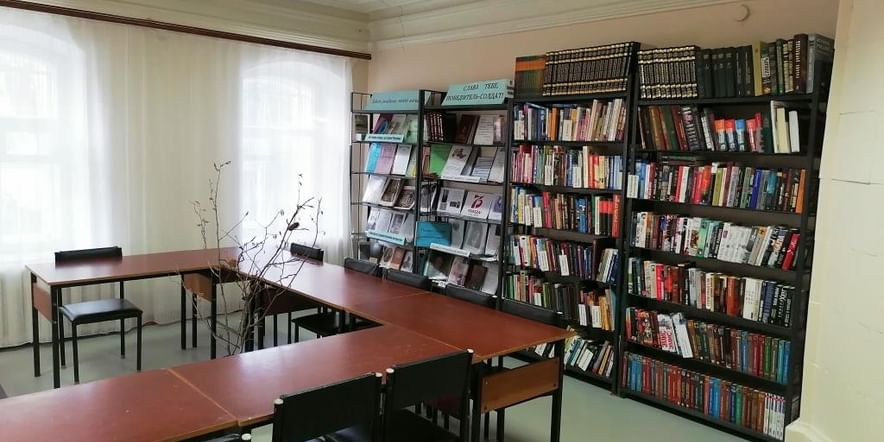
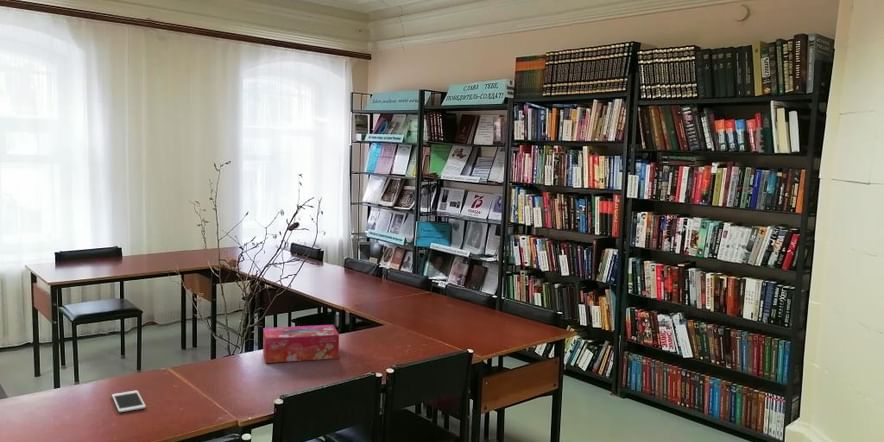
+ cell phone (128, 401)
+ tissue box (300, 343)
